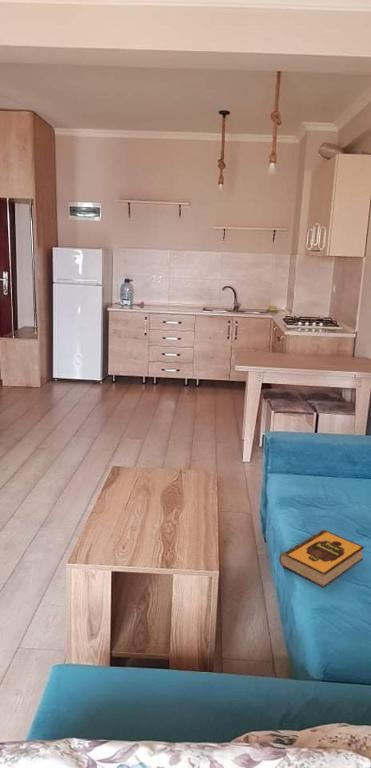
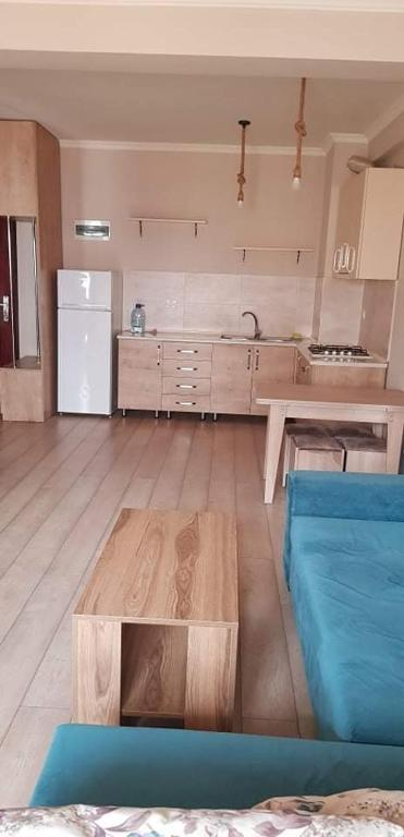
- hardback book (321, 555)
